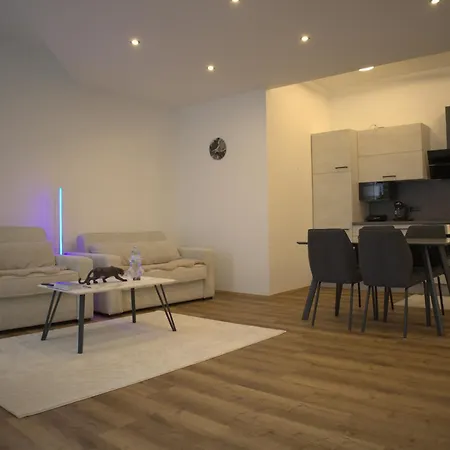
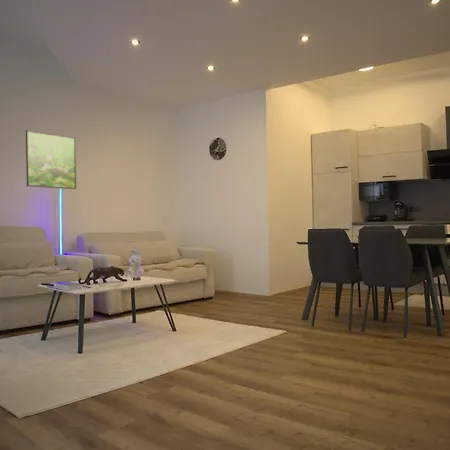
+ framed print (52, 160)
